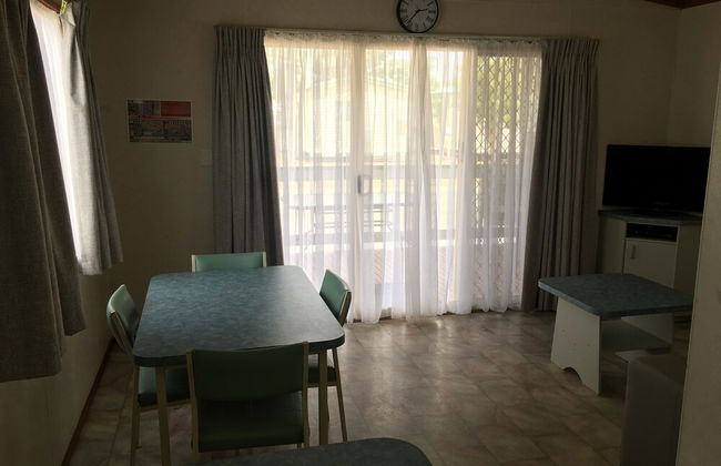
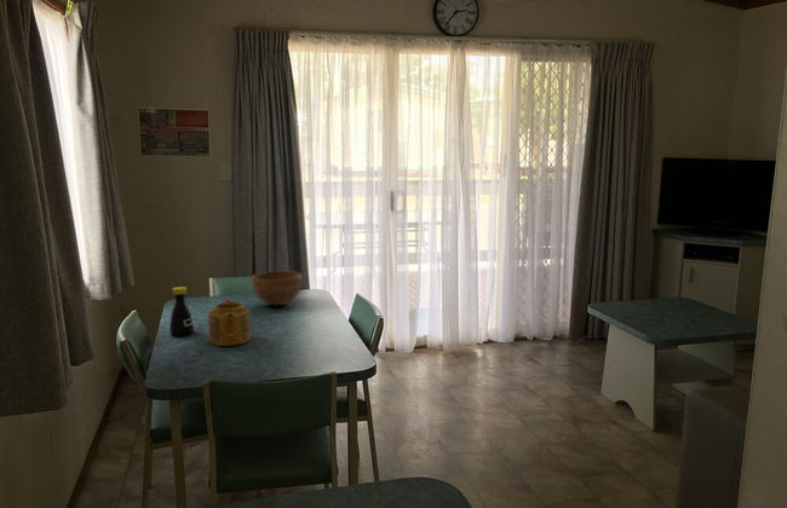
+ bottle (180, 310)
+ bowl (276, 289)
+ teapot (229, 323)
